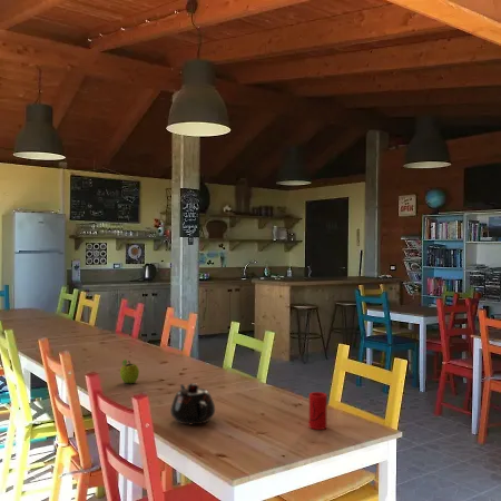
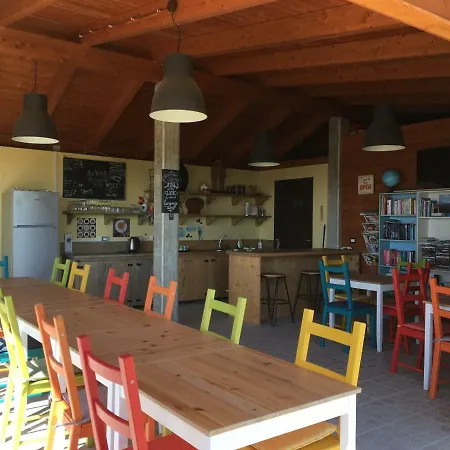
- cup (317, 410)
- fruit (128, 371)
- teapot (191, 401)
